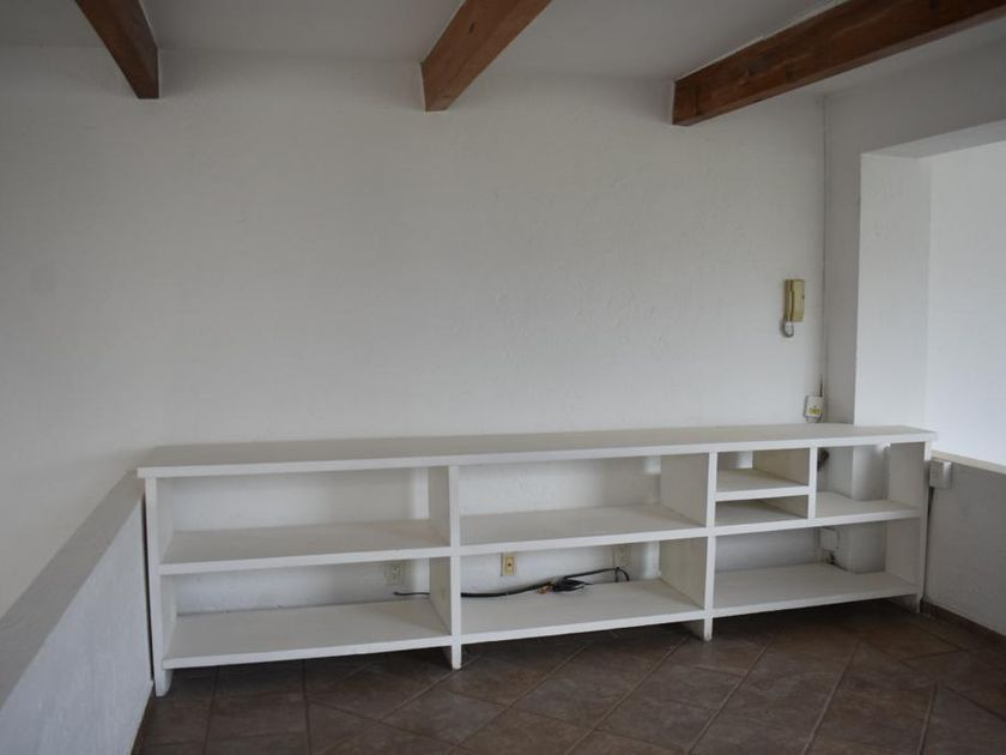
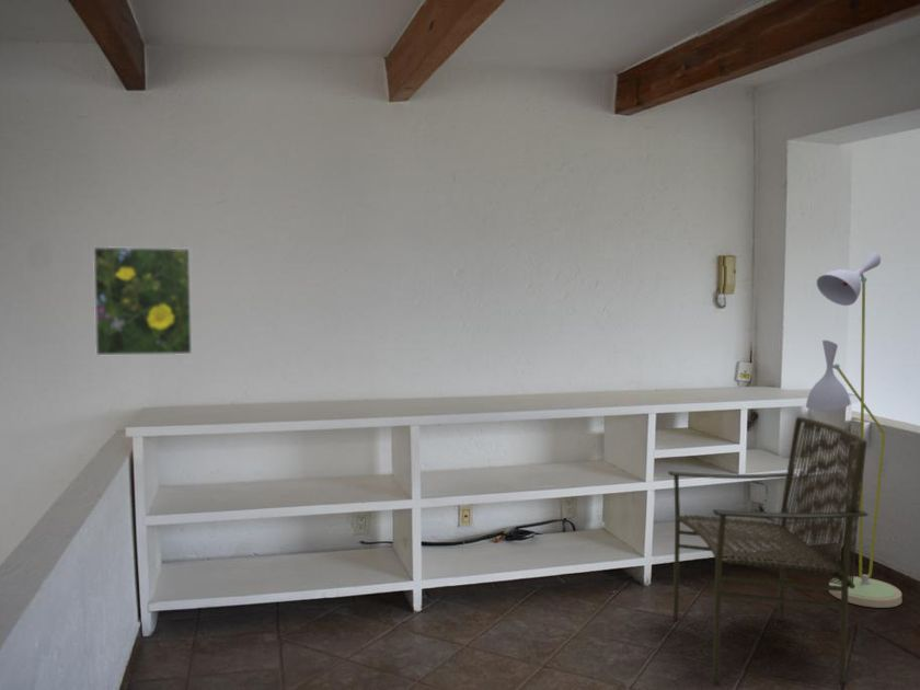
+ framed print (143, 301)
+ floor lamp (861, 427)
+ armchair (762, 539)
